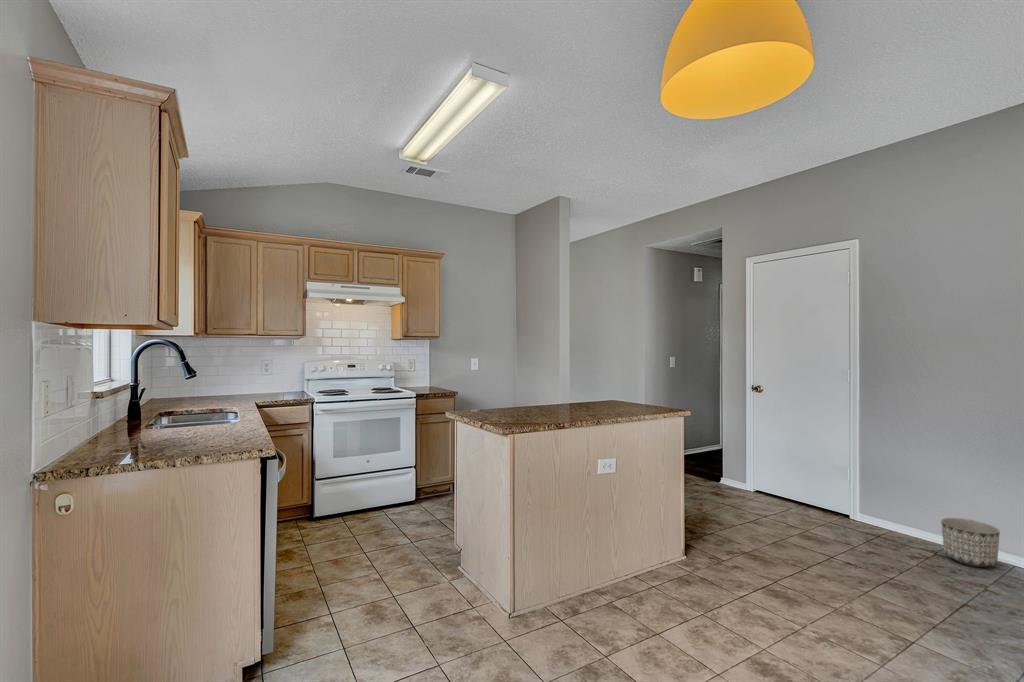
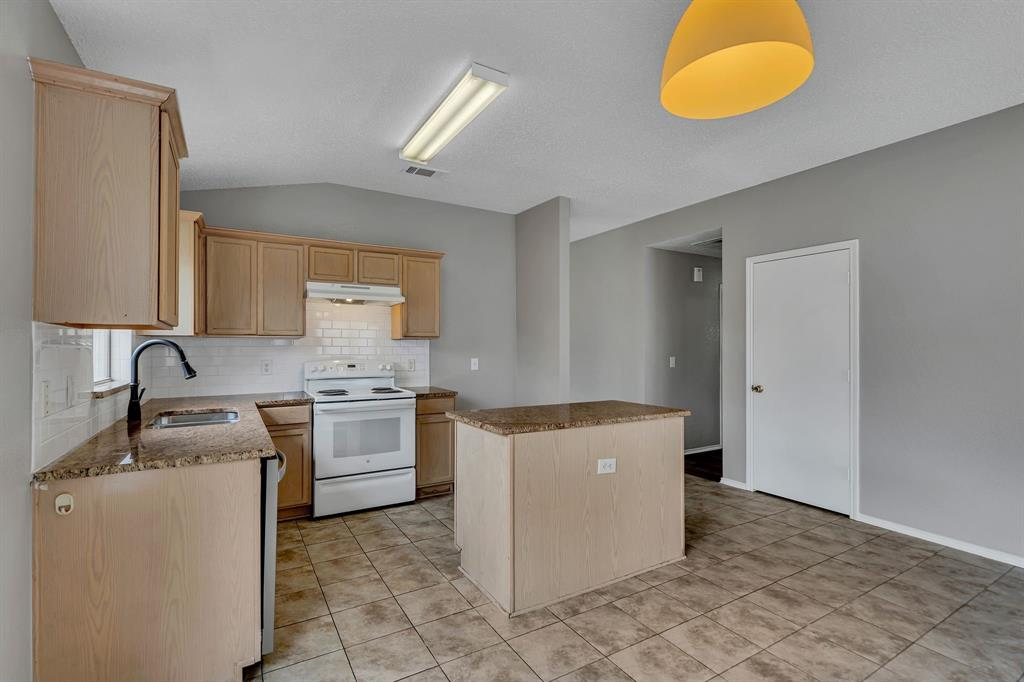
- planter (969, 543)
